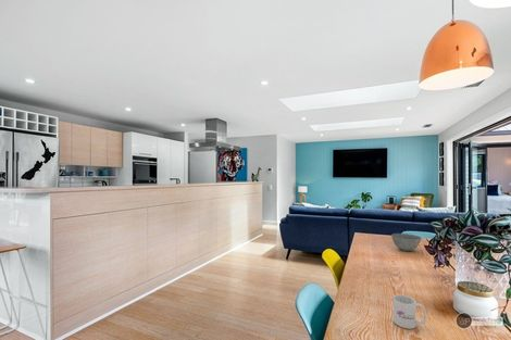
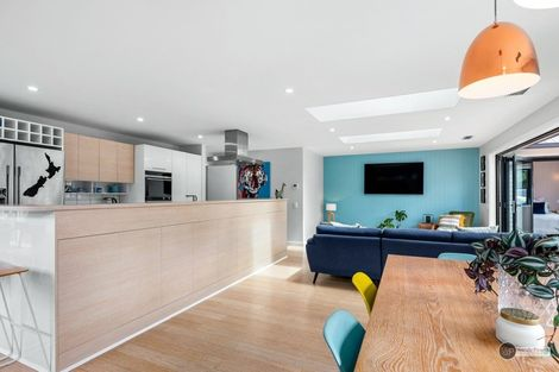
- bowl (406, 242)
- mug (409, 312)
